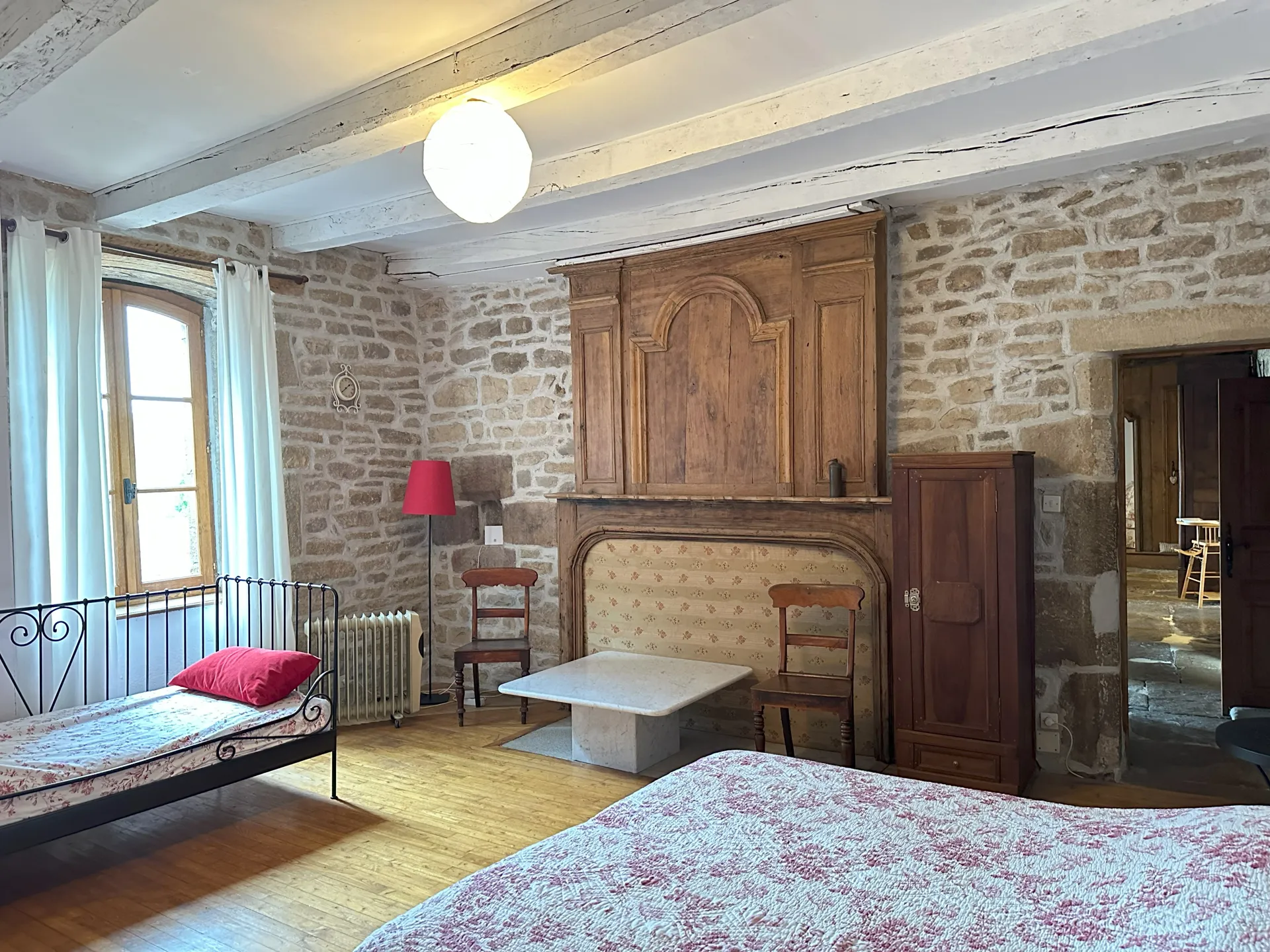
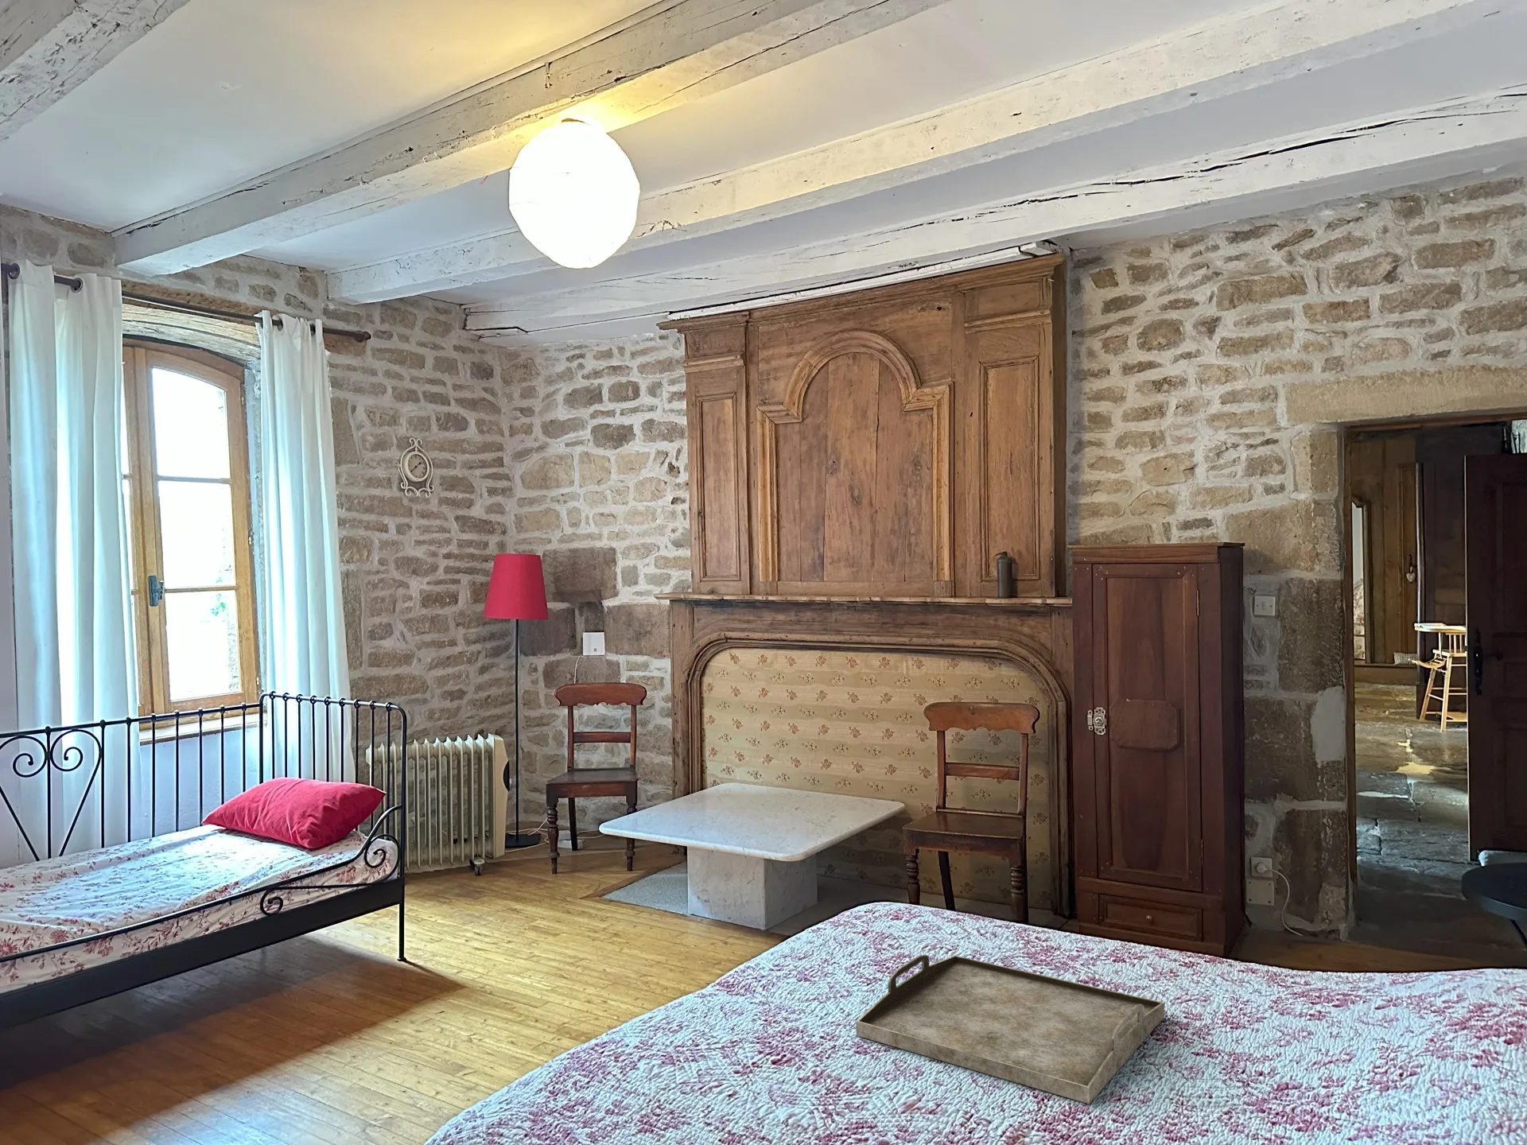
+ serving tray (1011, 1005)
